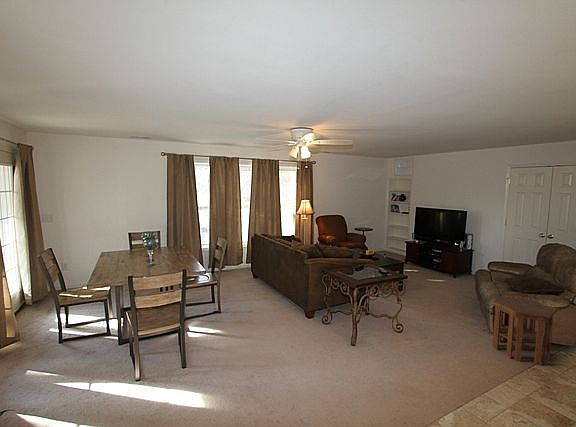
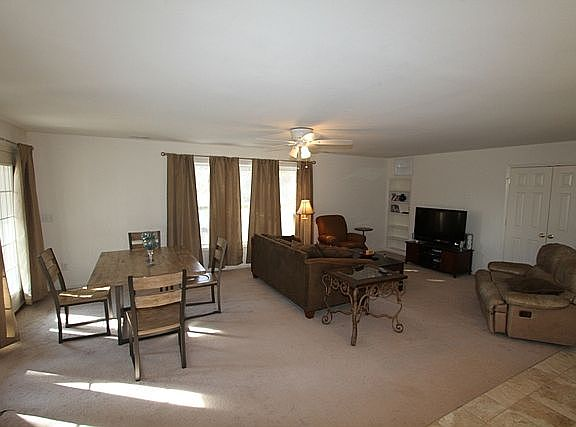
- side table (521, 328)
